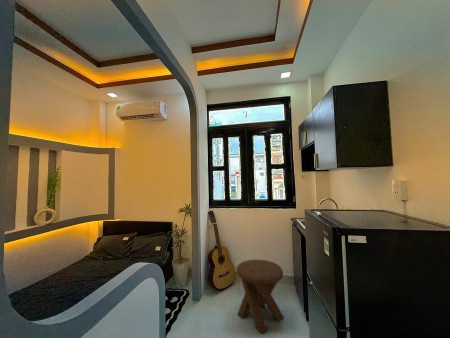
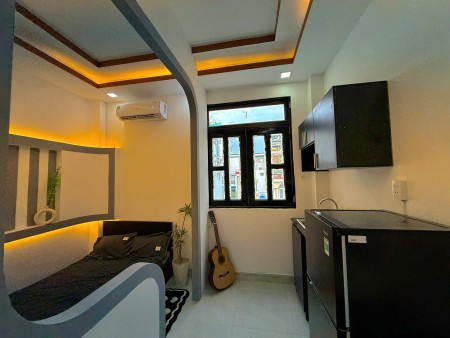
- music stool (259, 291)
